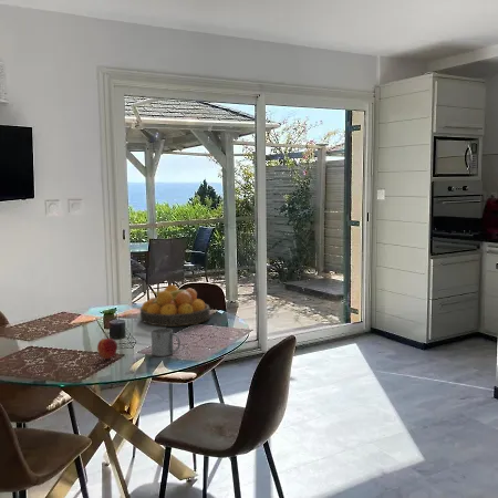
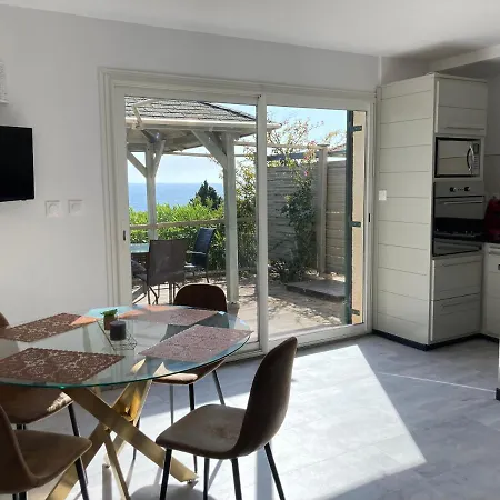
- fruit bowl (175, 302)
- peach (107, 347)
- mug (166, 342)
